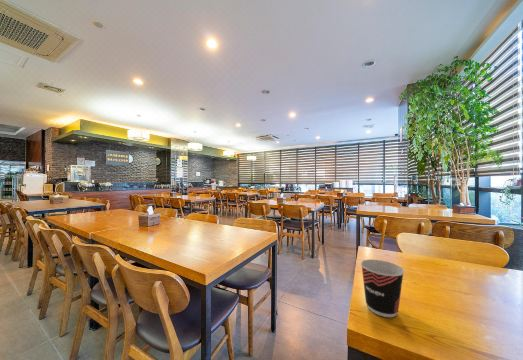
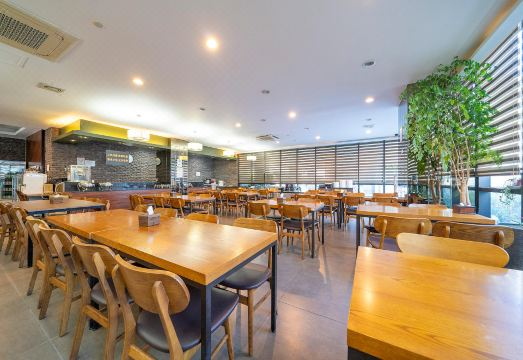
- cup (381, 287)
